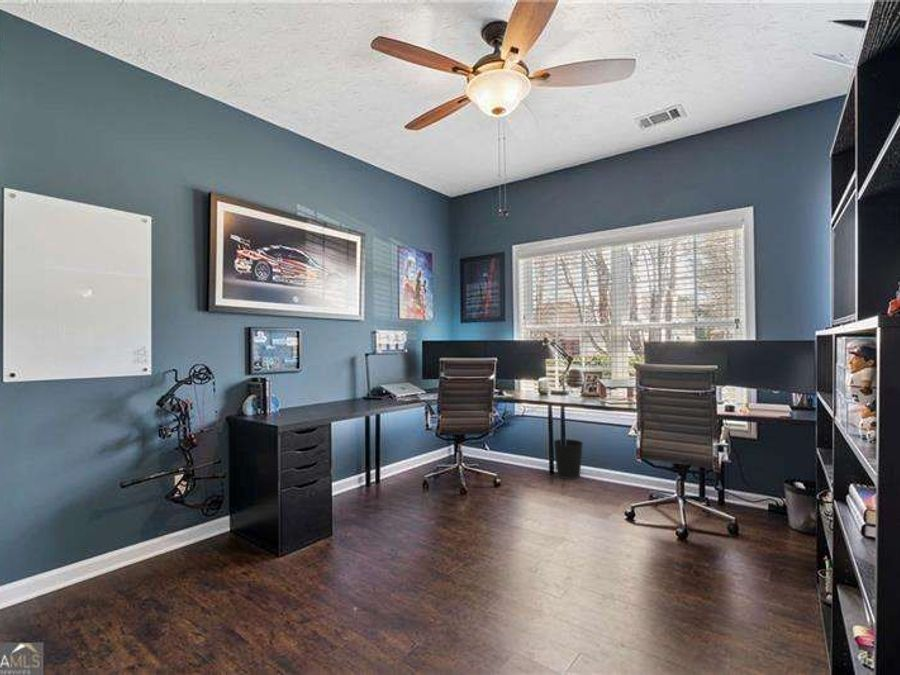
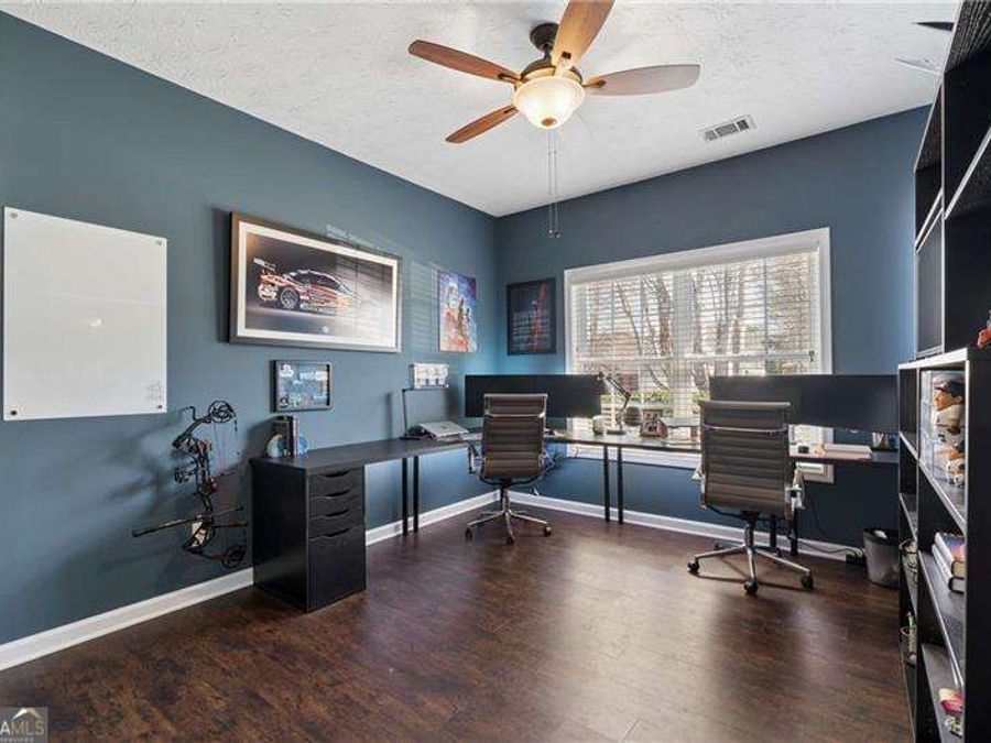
- wastebasket (568, 459)
